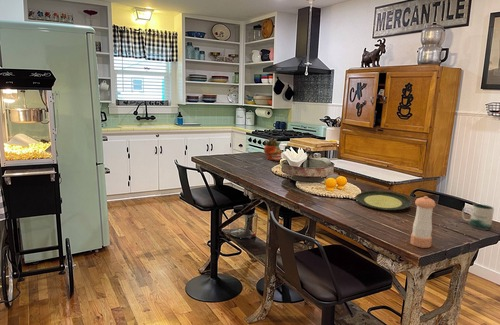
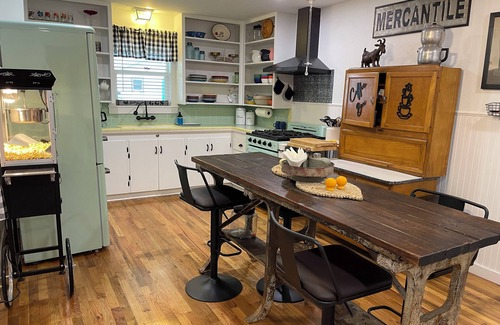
- mug (476, 215)
- plate (382, 200)
- succulent planter (273, 148)
- pepper shaker (423, 220)
